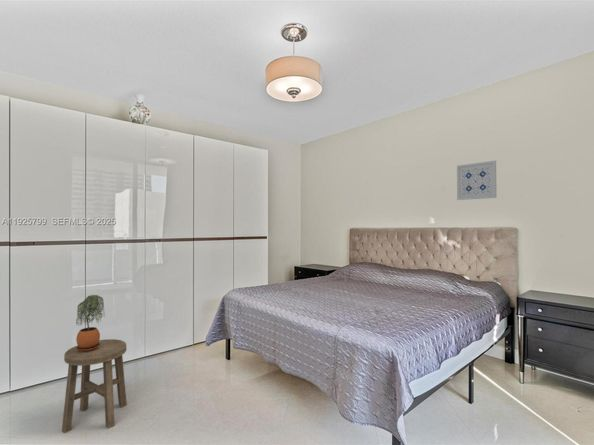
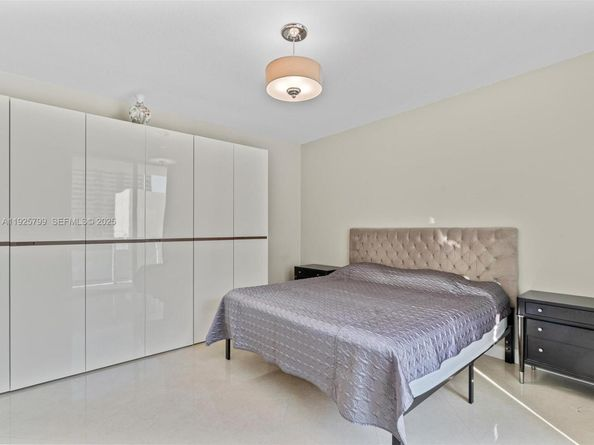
- wall art (475, 181)
- stool (96, 384)
- potted plant (89, 321)
